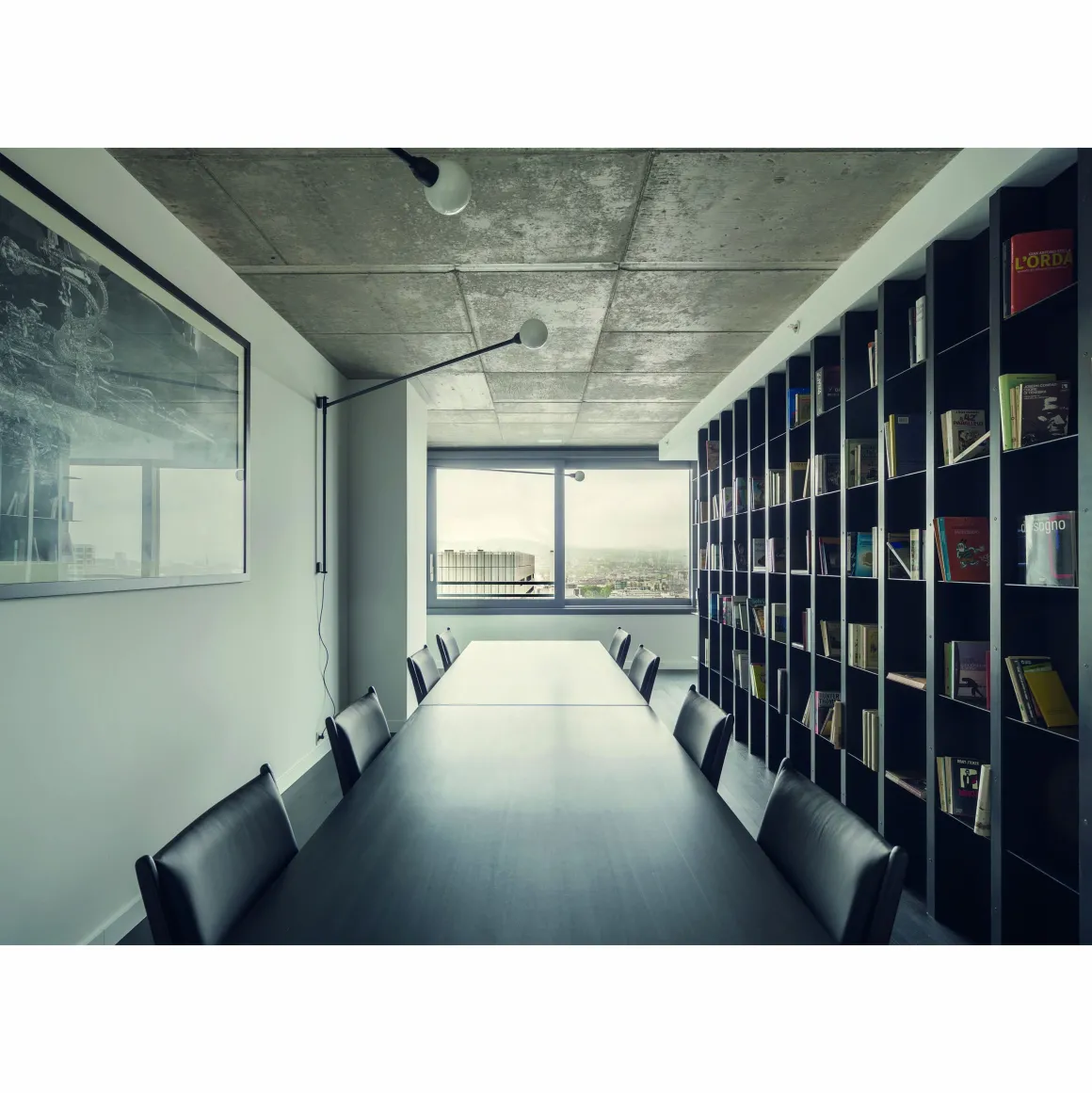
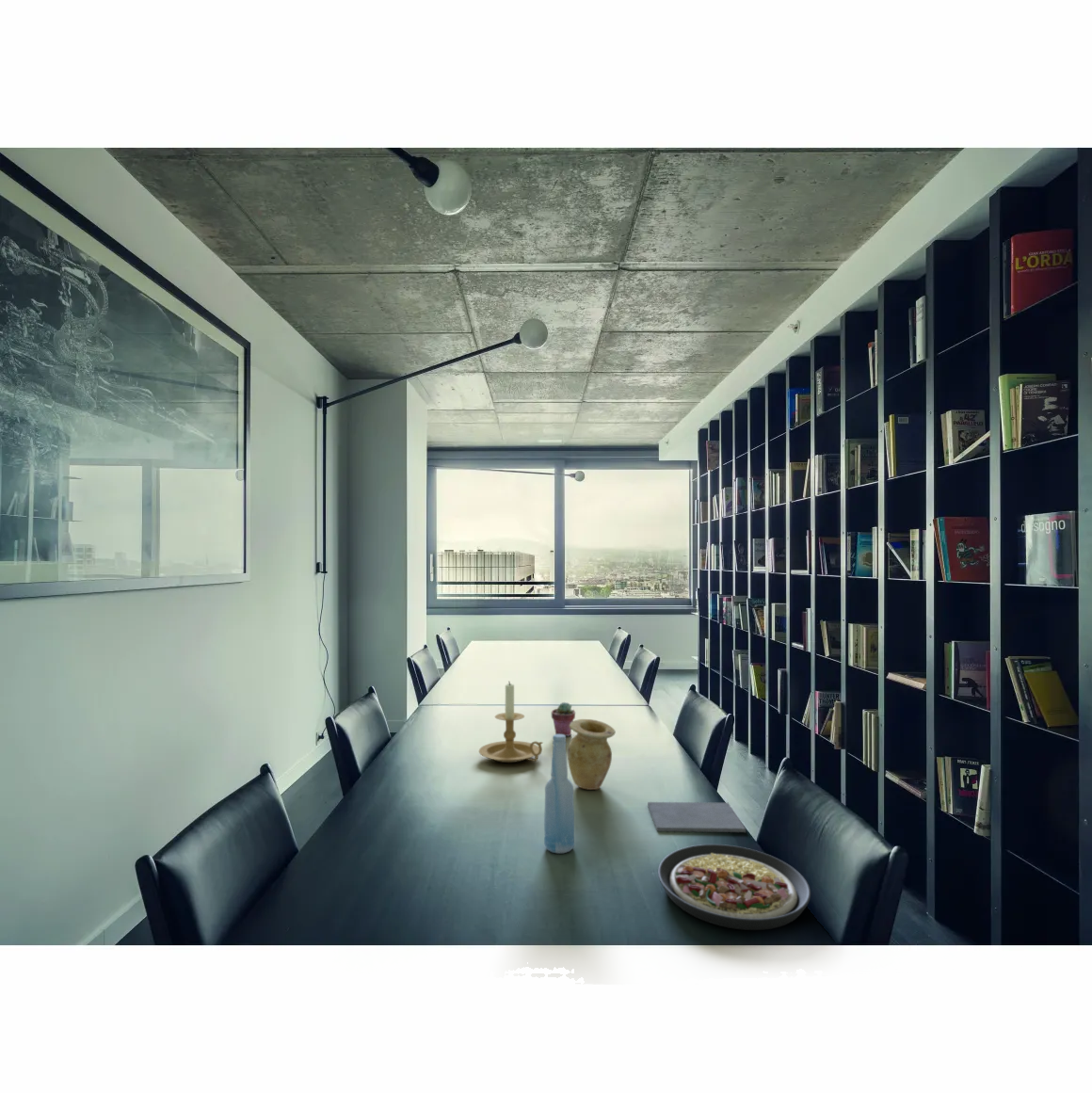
+ plate (731, 880)
+ potted succulent (563, 717)
+ bottle (559, 792)
+ candle holder (509, 719)
+ notepad (694, 816)
+ vase (591, 755)
